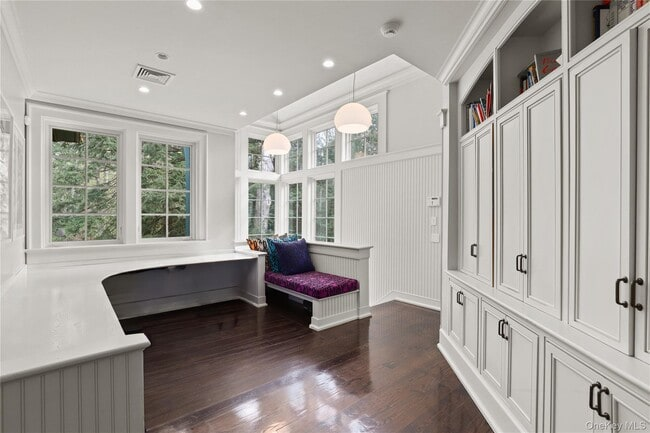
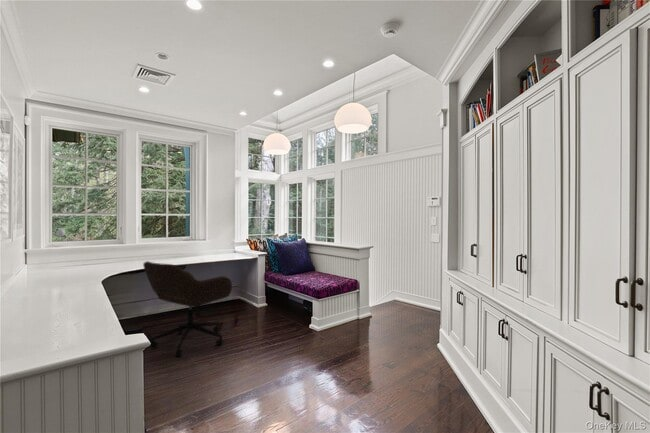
+ office chair (190, 300)
